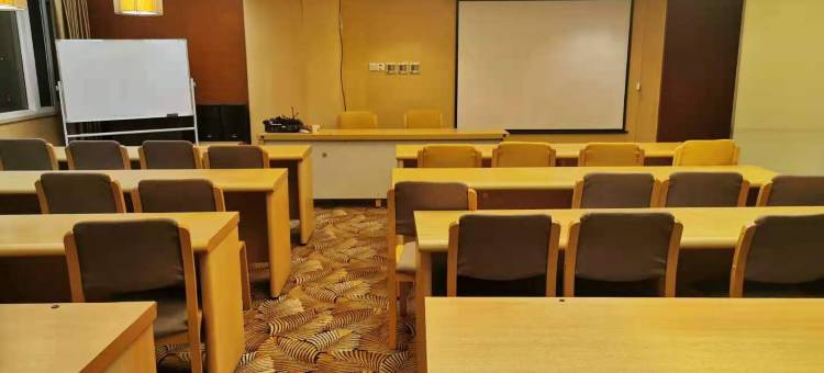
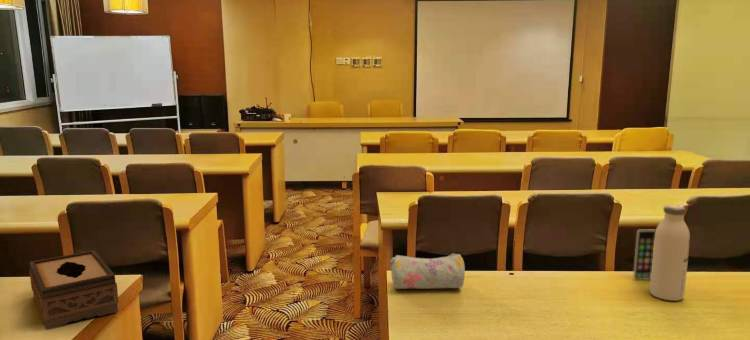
+ pencil case (427, 271)
+ smartphone (649, 254)
+ water bottle (670, 251)
+ tissue box (72, 286)
